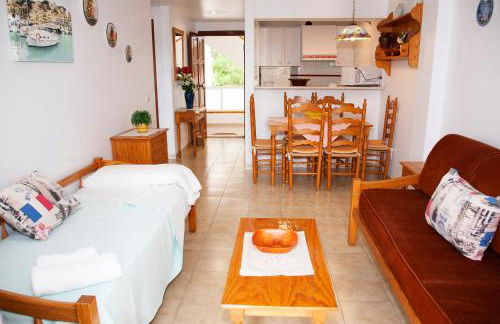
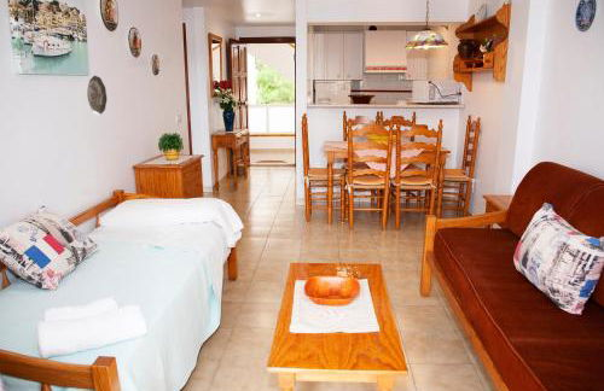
+ decorative plate (95, 95)
